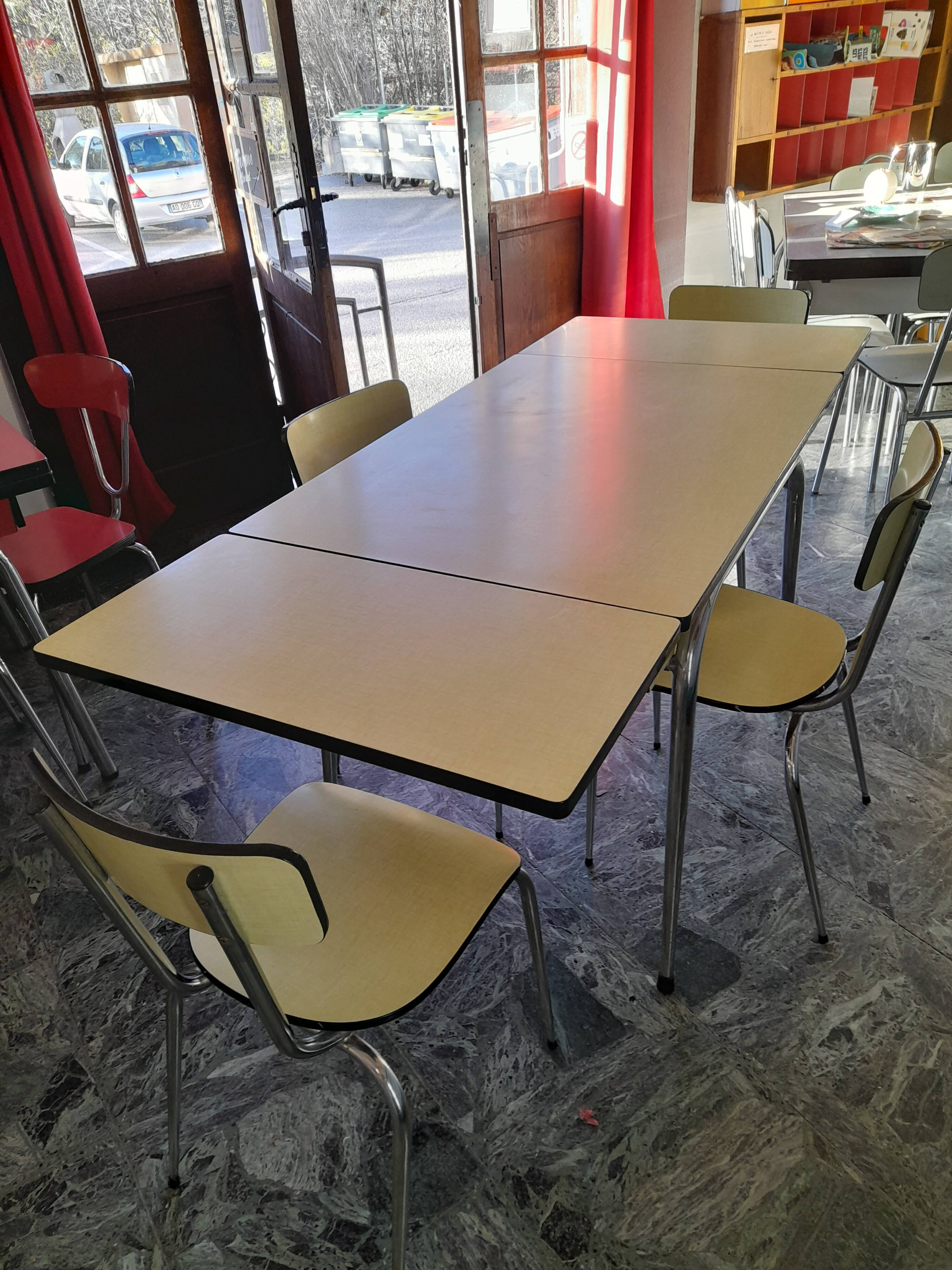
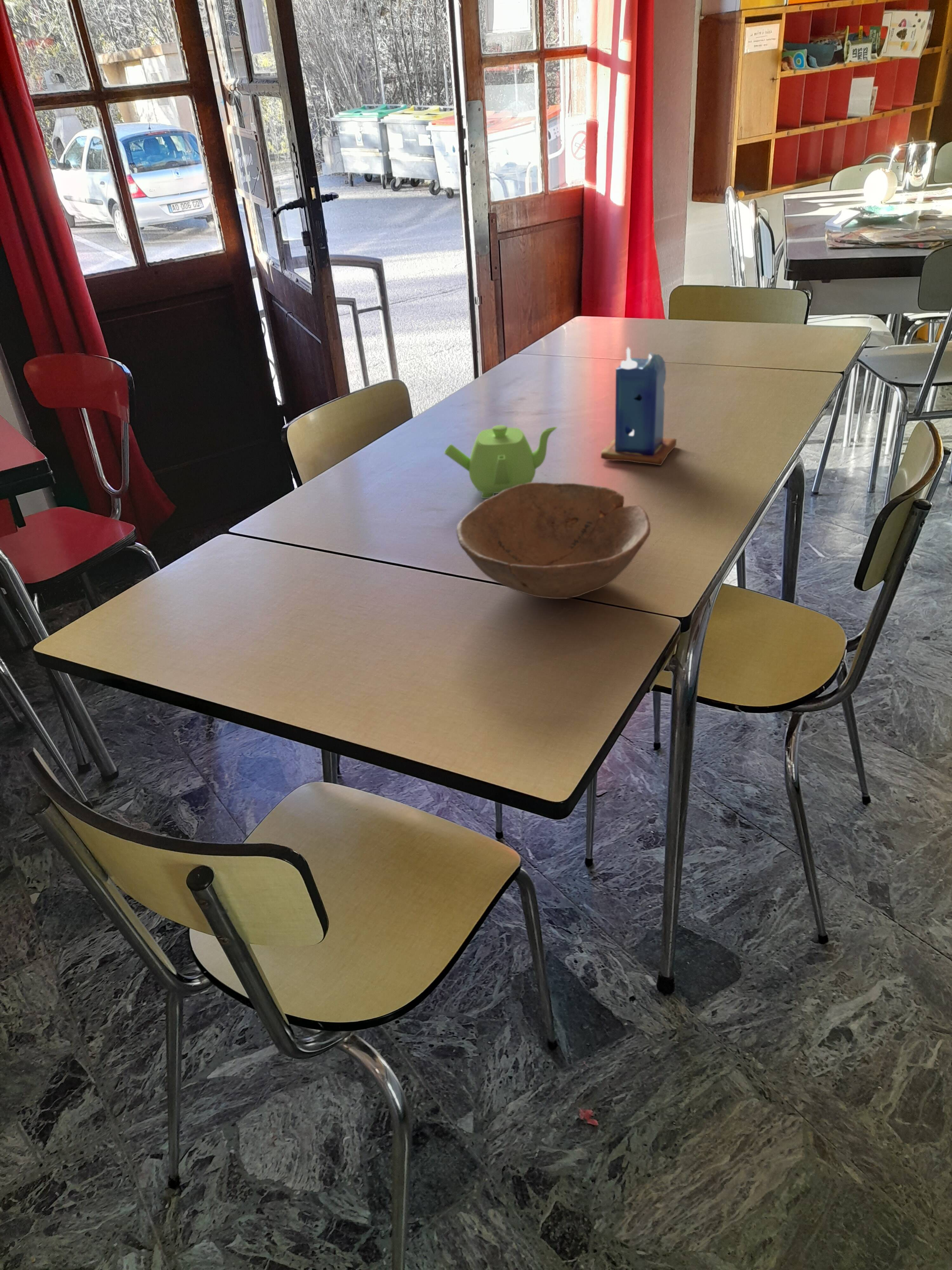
+ candle (641, 402)
+ teapot (501, 460)
+ bowl (554, 553)
